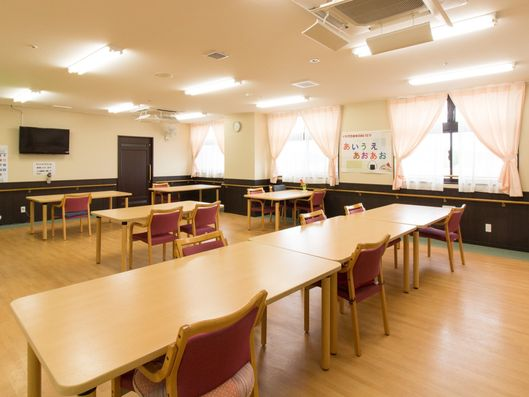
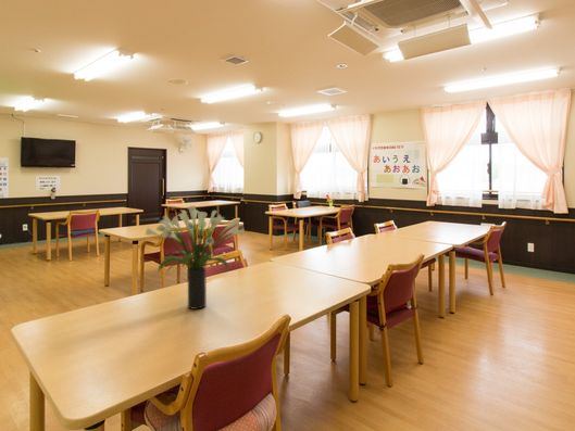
+ potted plant (198, 256)
